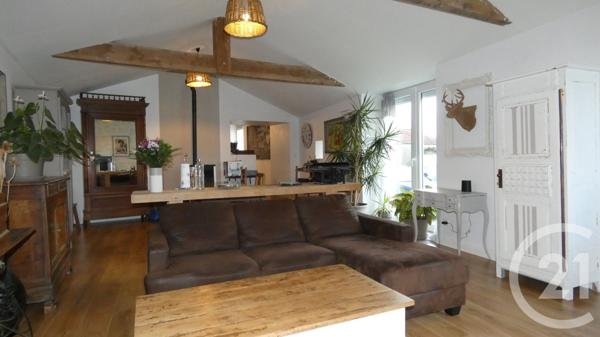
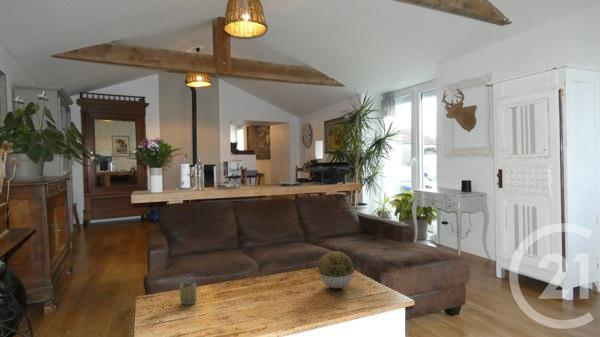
+ decorative ball (336, 269)
+ cup (188, 293)
